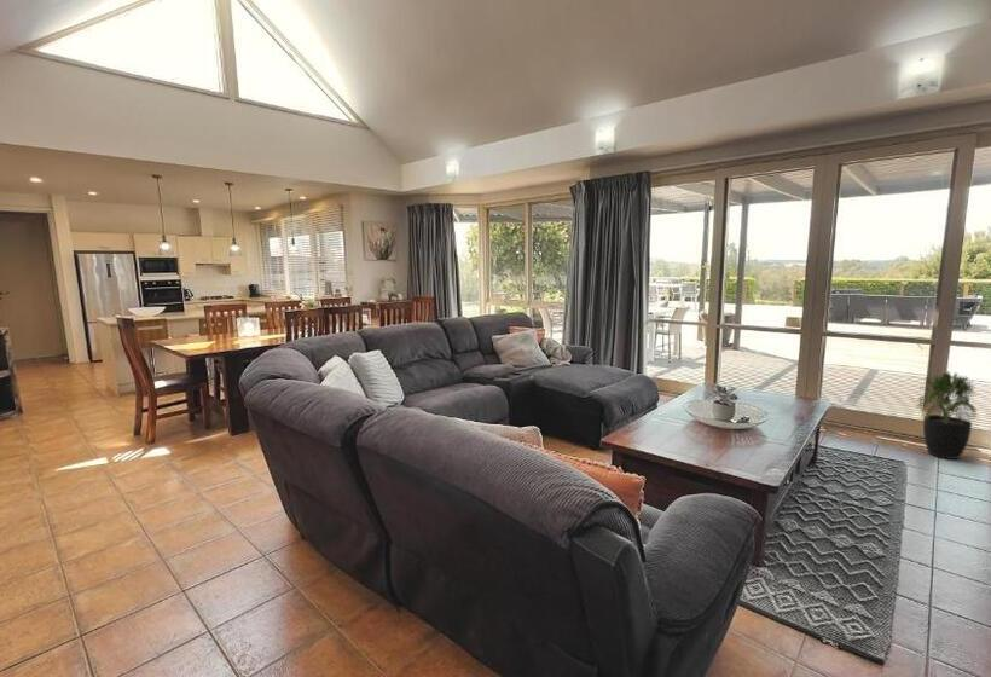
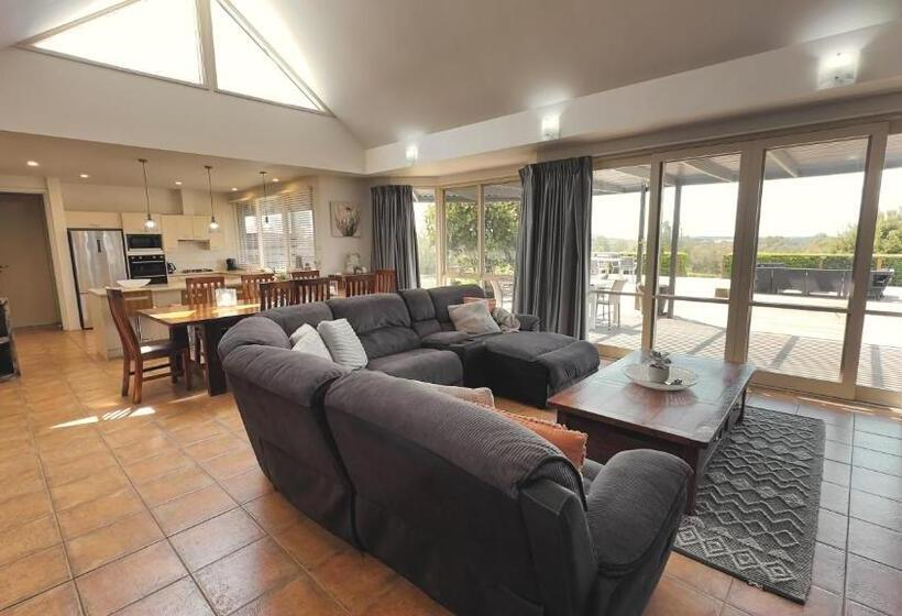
- potted plant (944, 411)
